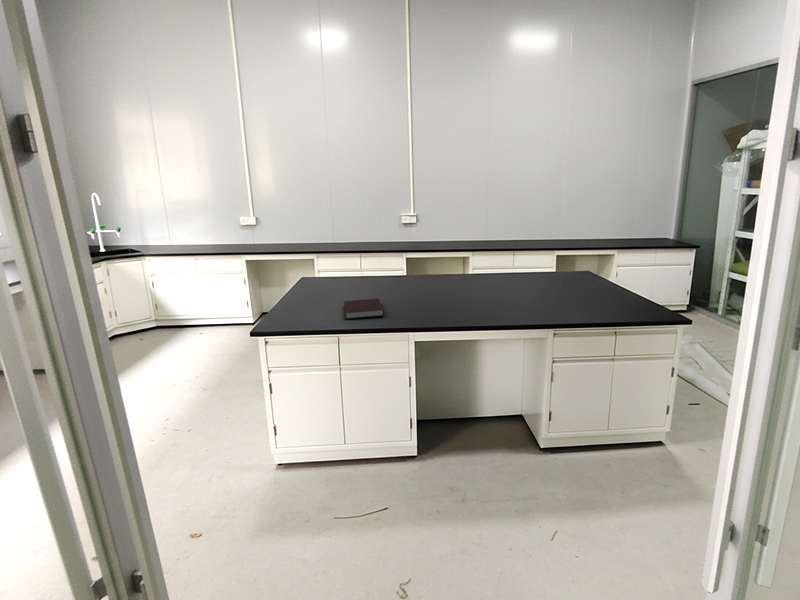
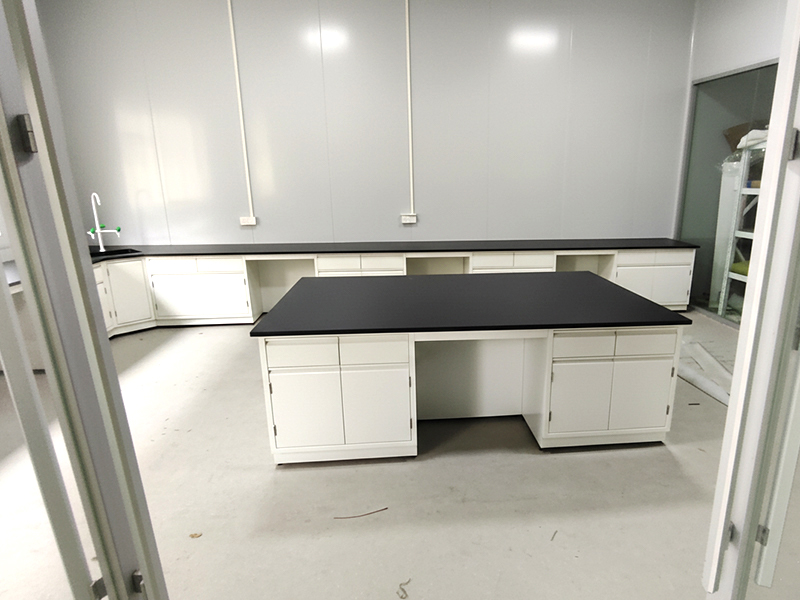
- notebook (363, 308)
